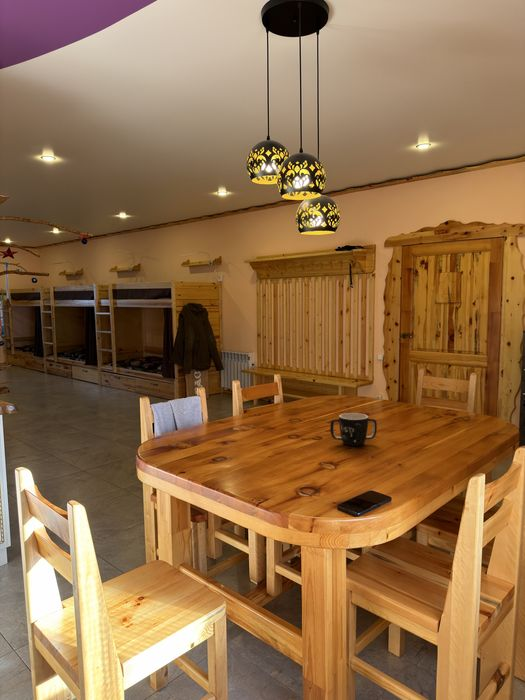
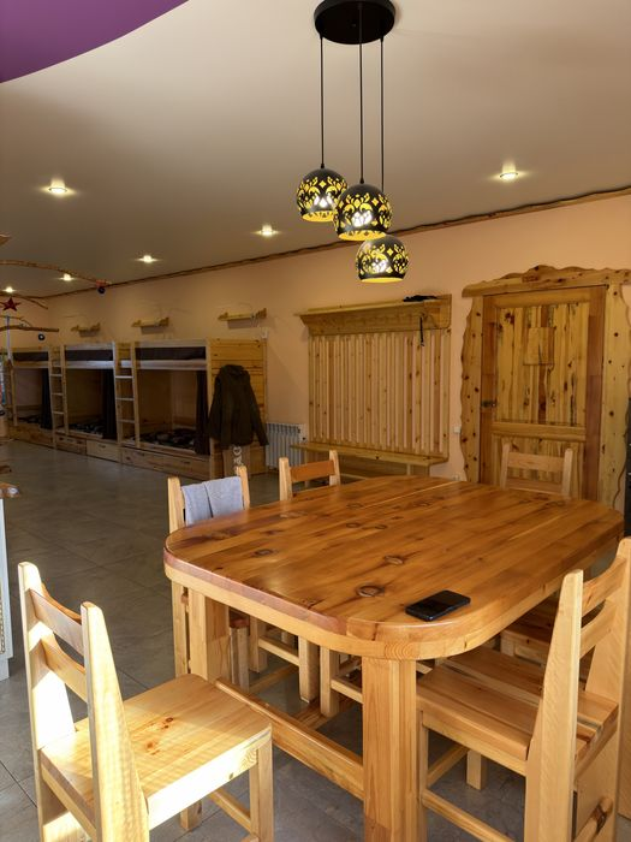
- mug (353, 429)
